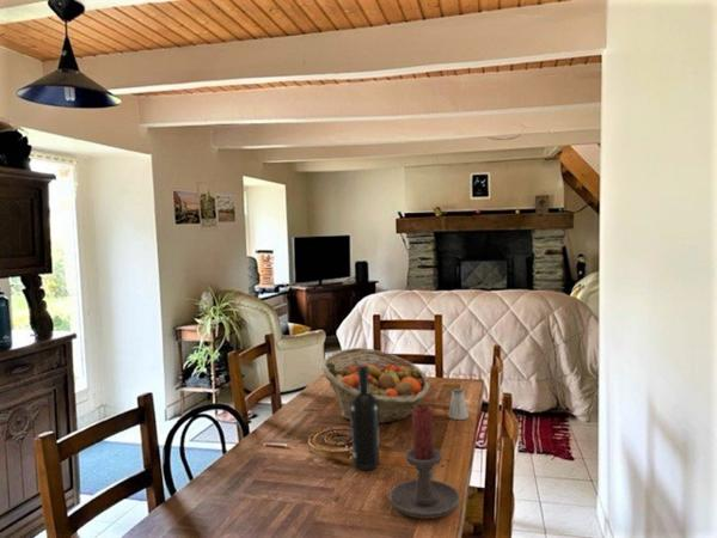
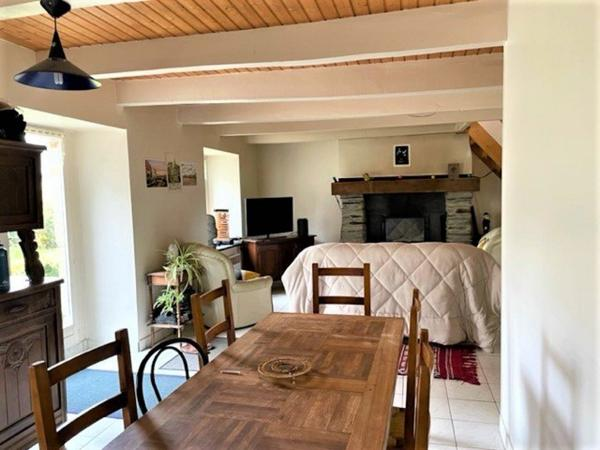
- fruit basket (375, 381)
- candle holder (424, 451)
- saltshaker (458, 403)
- wine bottle (364, 415)
